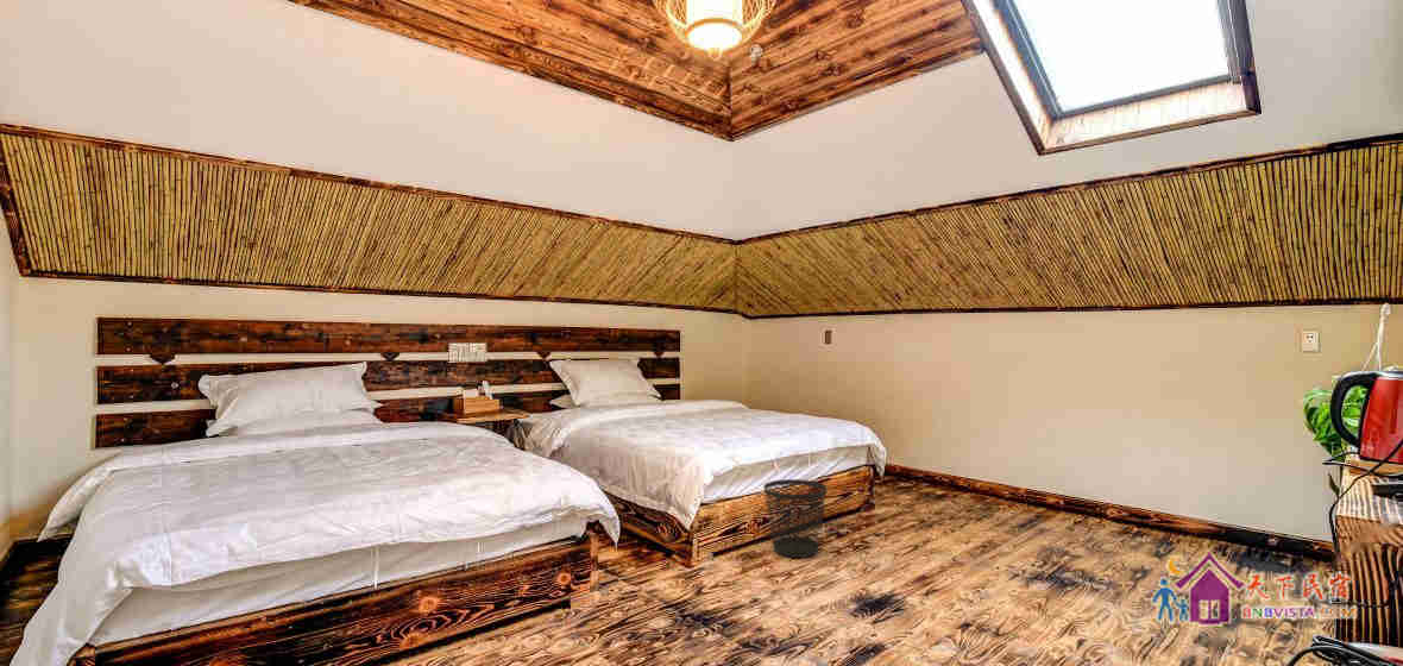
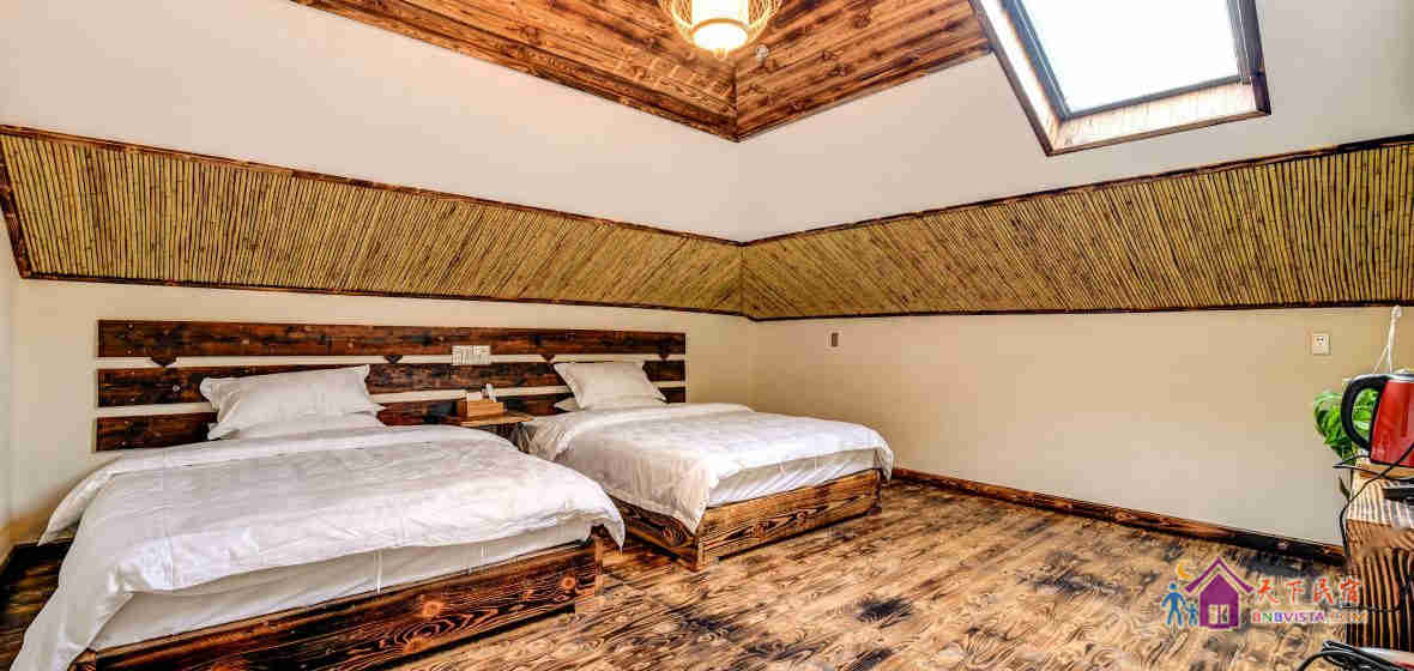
- wastebasket (794, 519)
